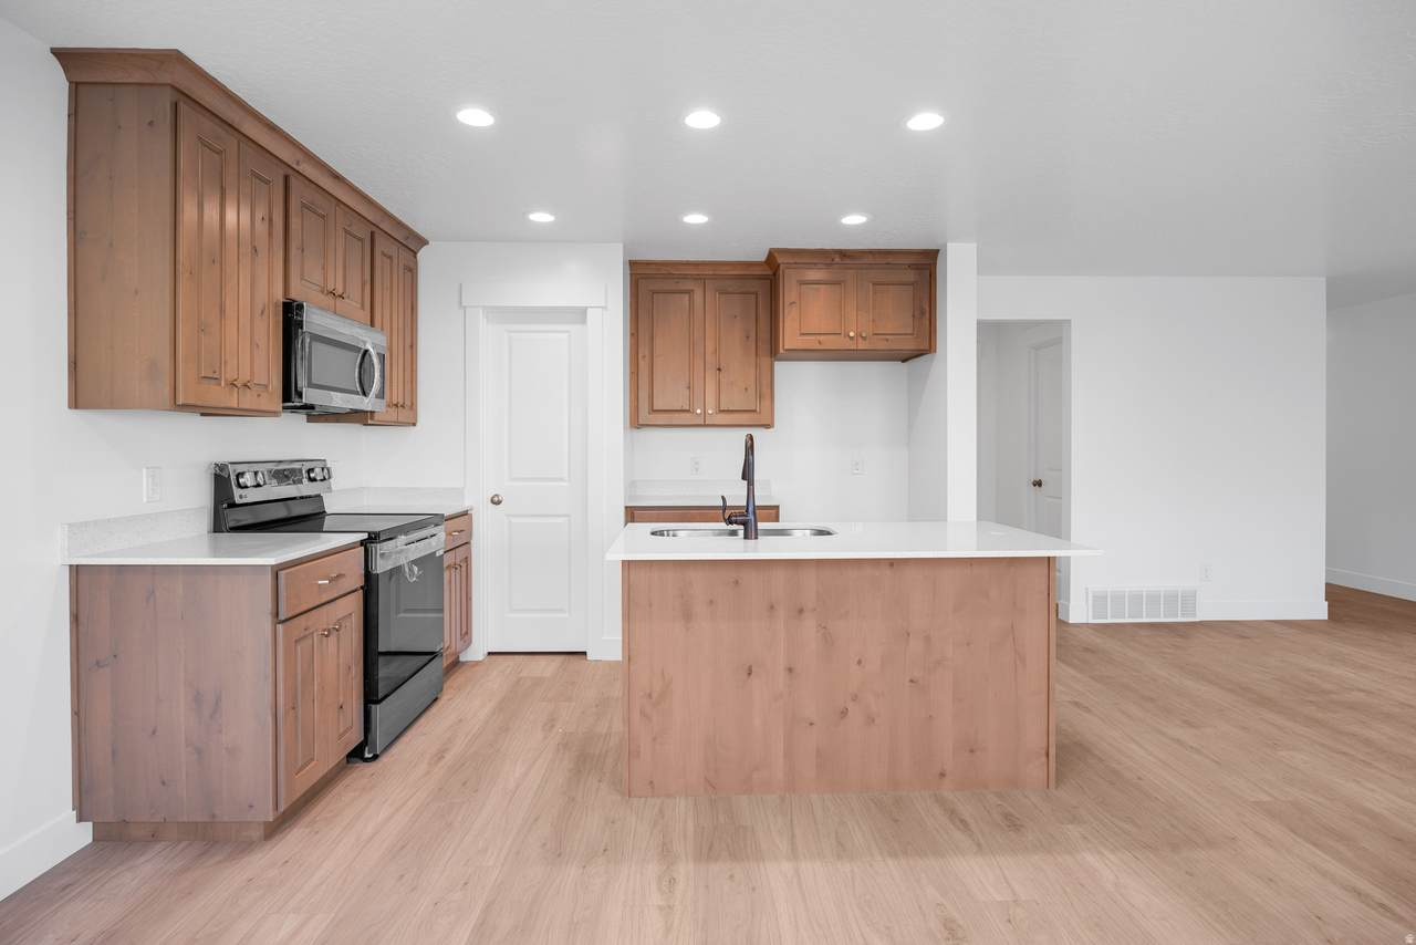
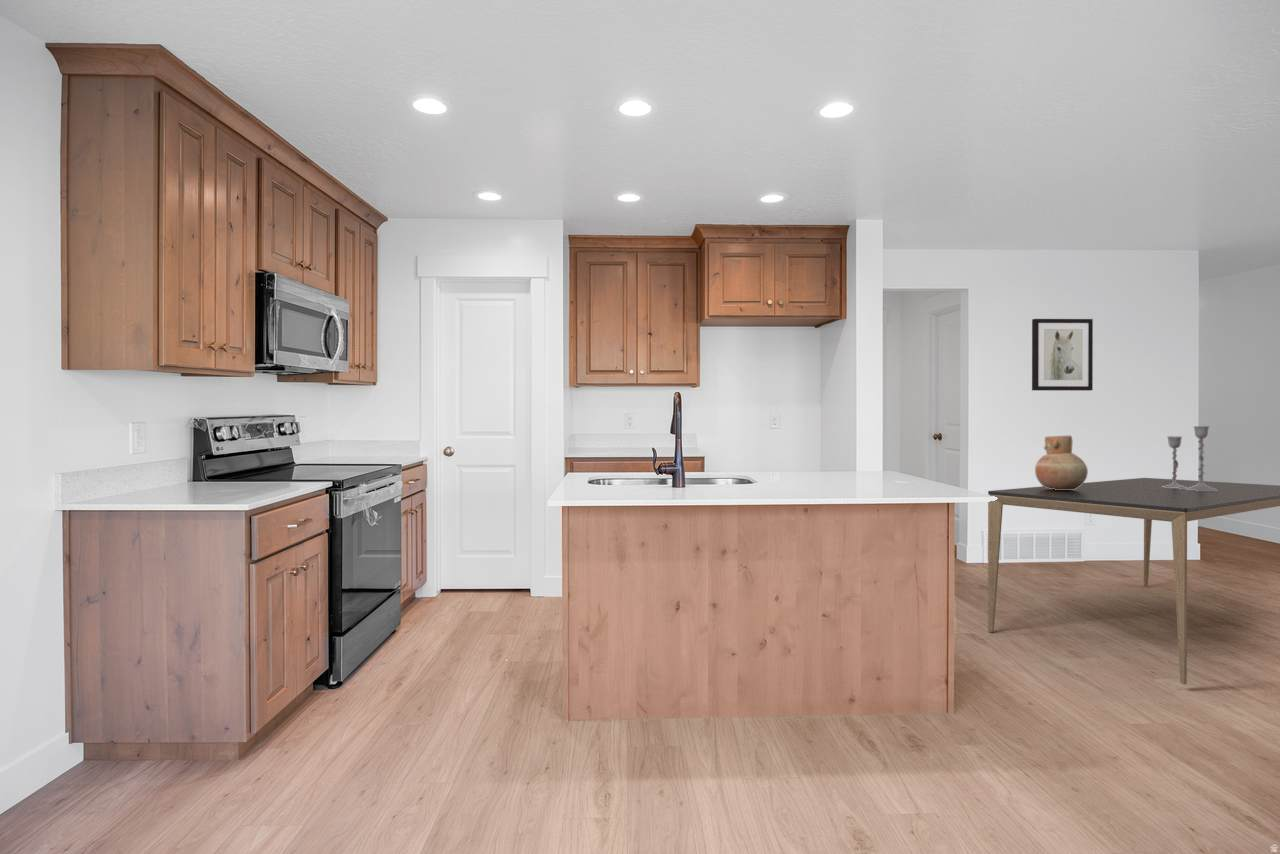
+ vase (1061, 462)
+ candlestick (1199, 457)
+ dining table (1149, 558)
+ wall art (1062, 354)
